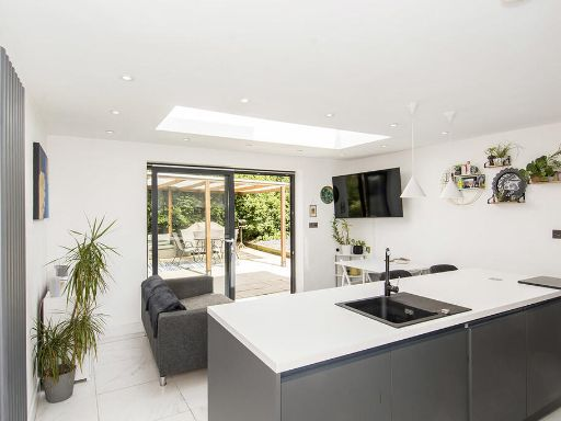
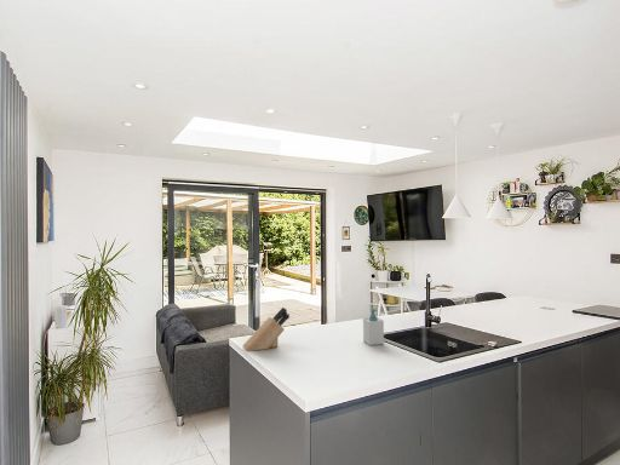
+ soap bottle (373, 325)
+ knife block (266, 327)
